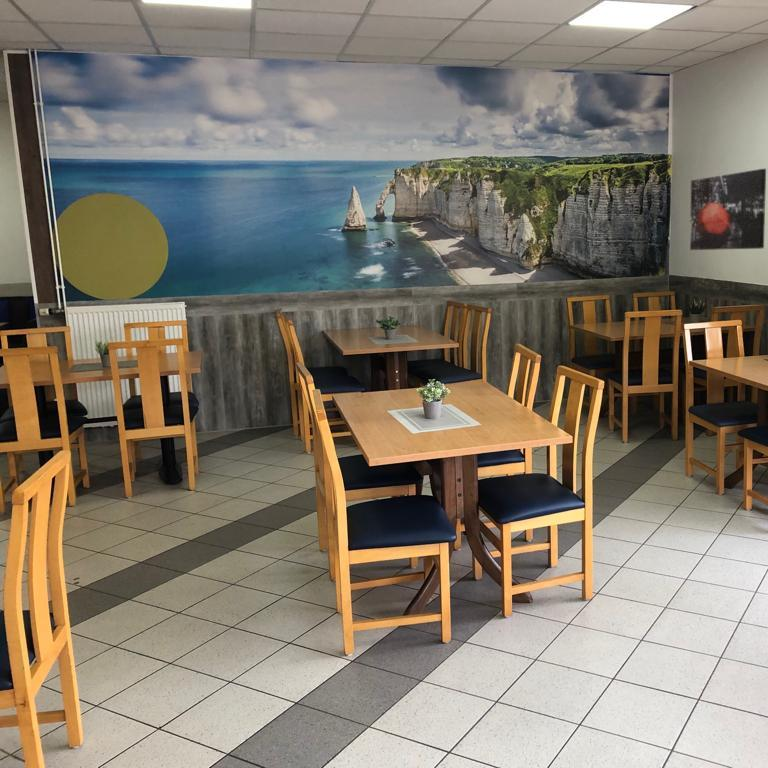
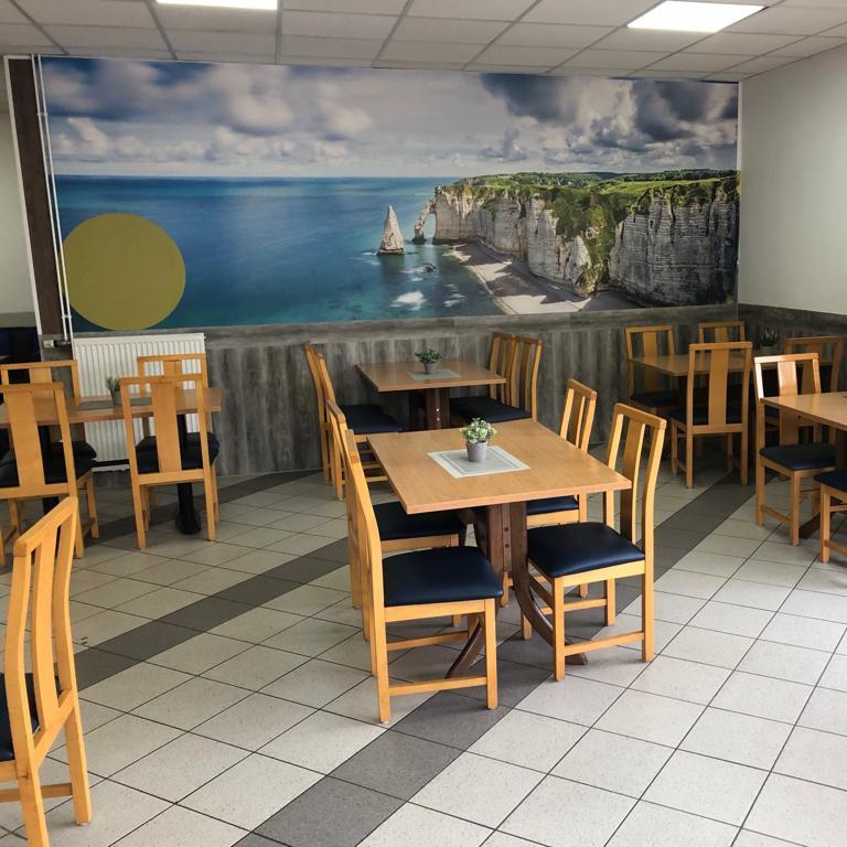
- wall art (725, 212)
